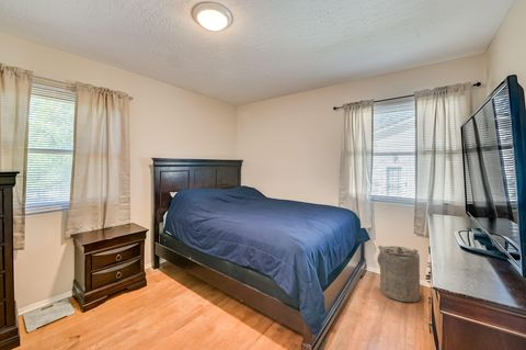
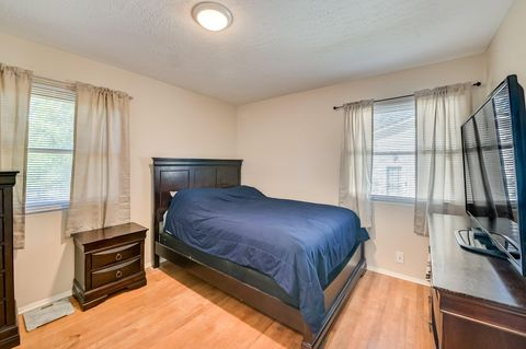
- laundry hamper (397, 269)
